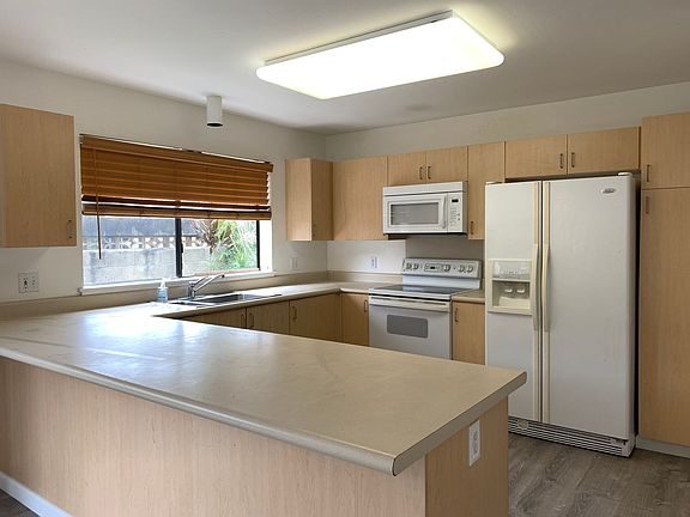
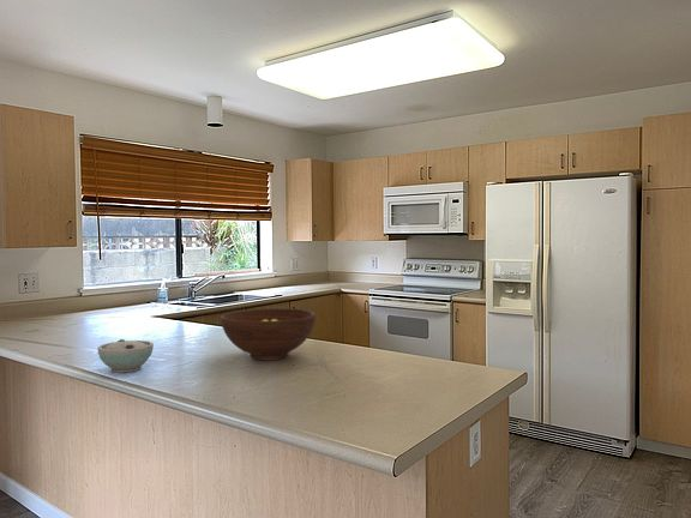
+ fruit bowl (269, 336)
+ bowl (126, 355)
